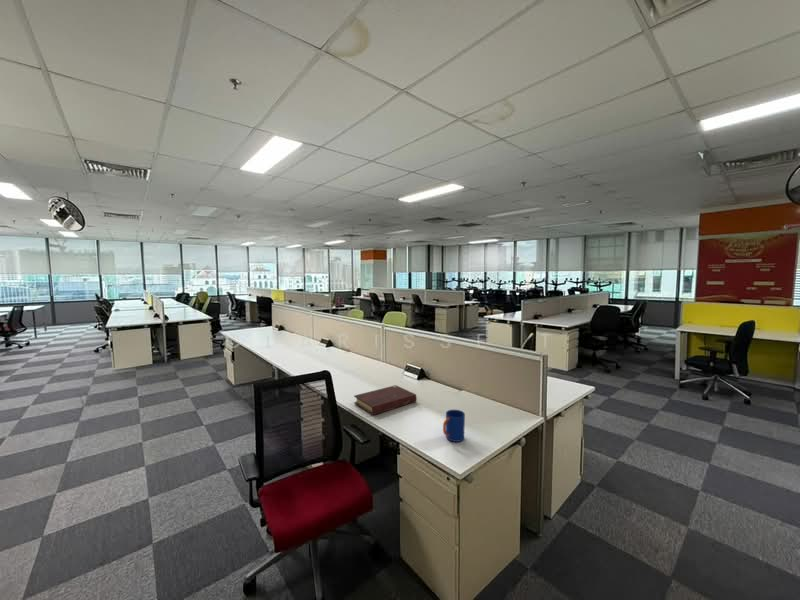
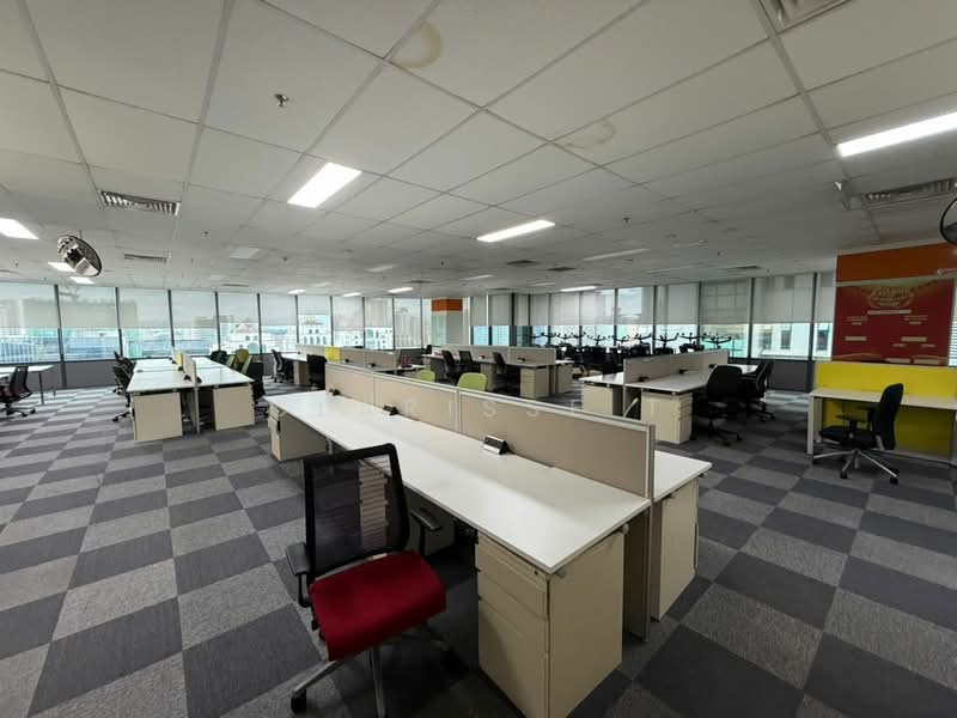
- mug (452, 426)
- book (385, 398)
